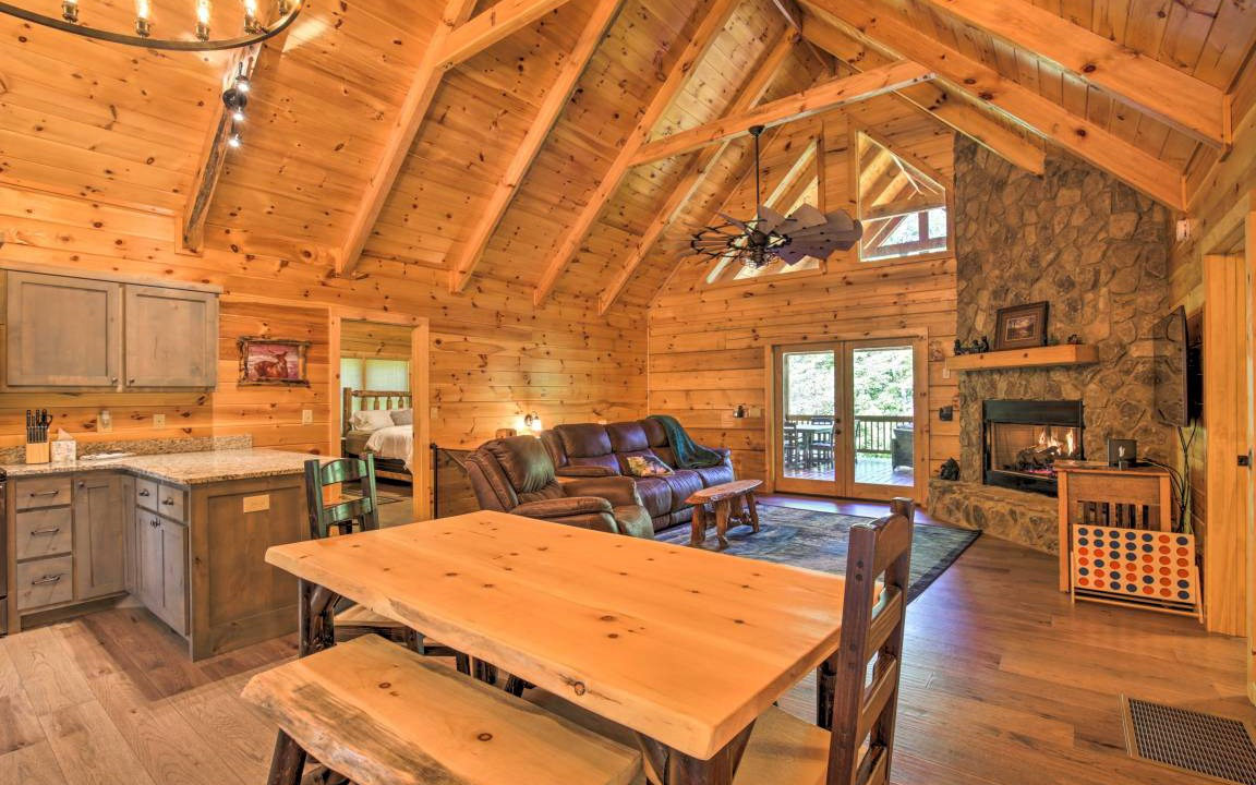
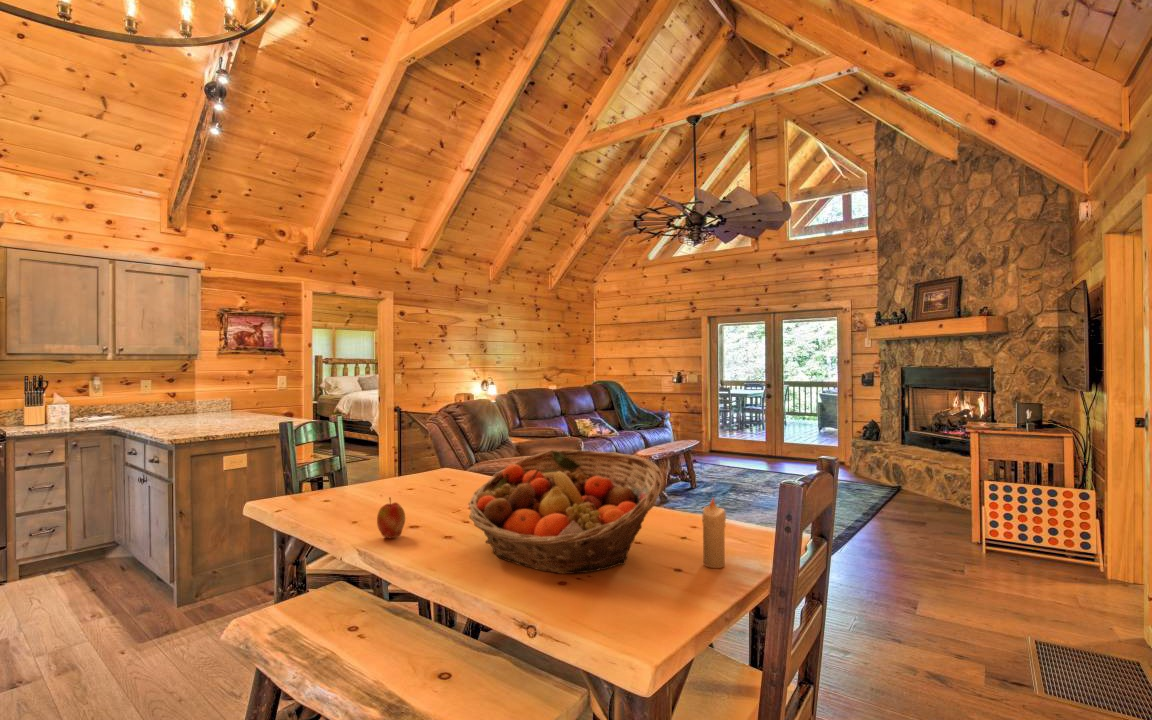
+ fruit basket (564, 504)
+ apple (391, 517)
+ candle (714, 530)
